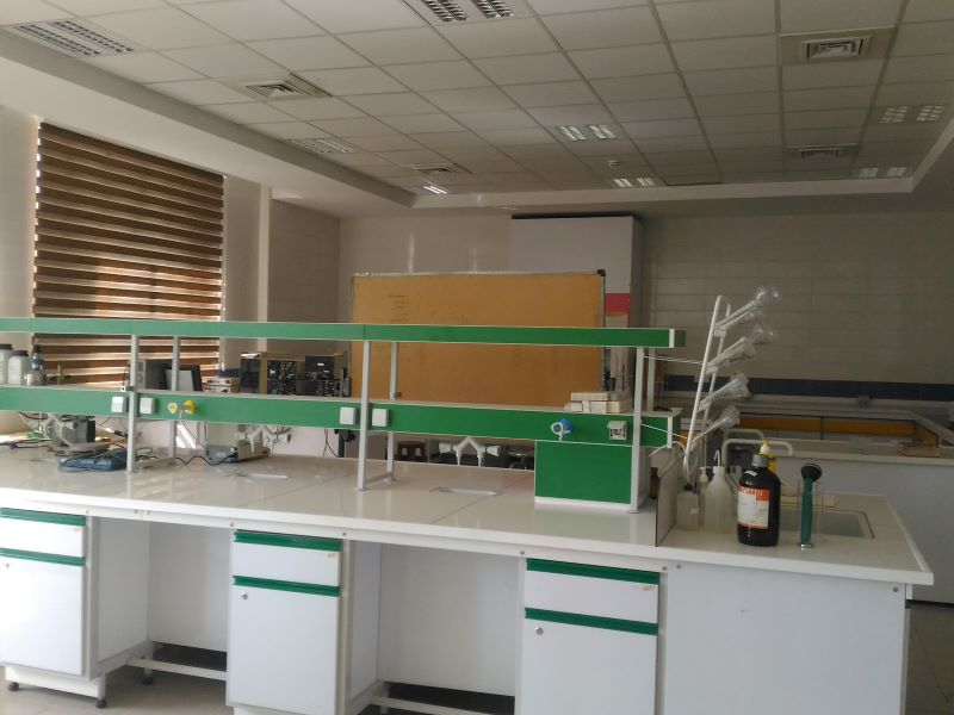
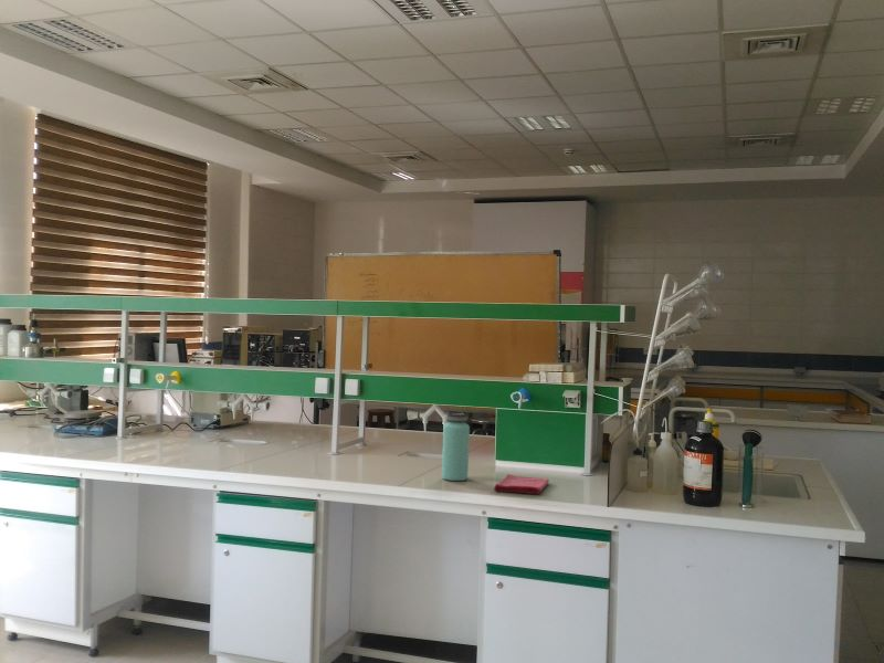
+ bottle (455, 445)
+ dish towel (522, 483)
